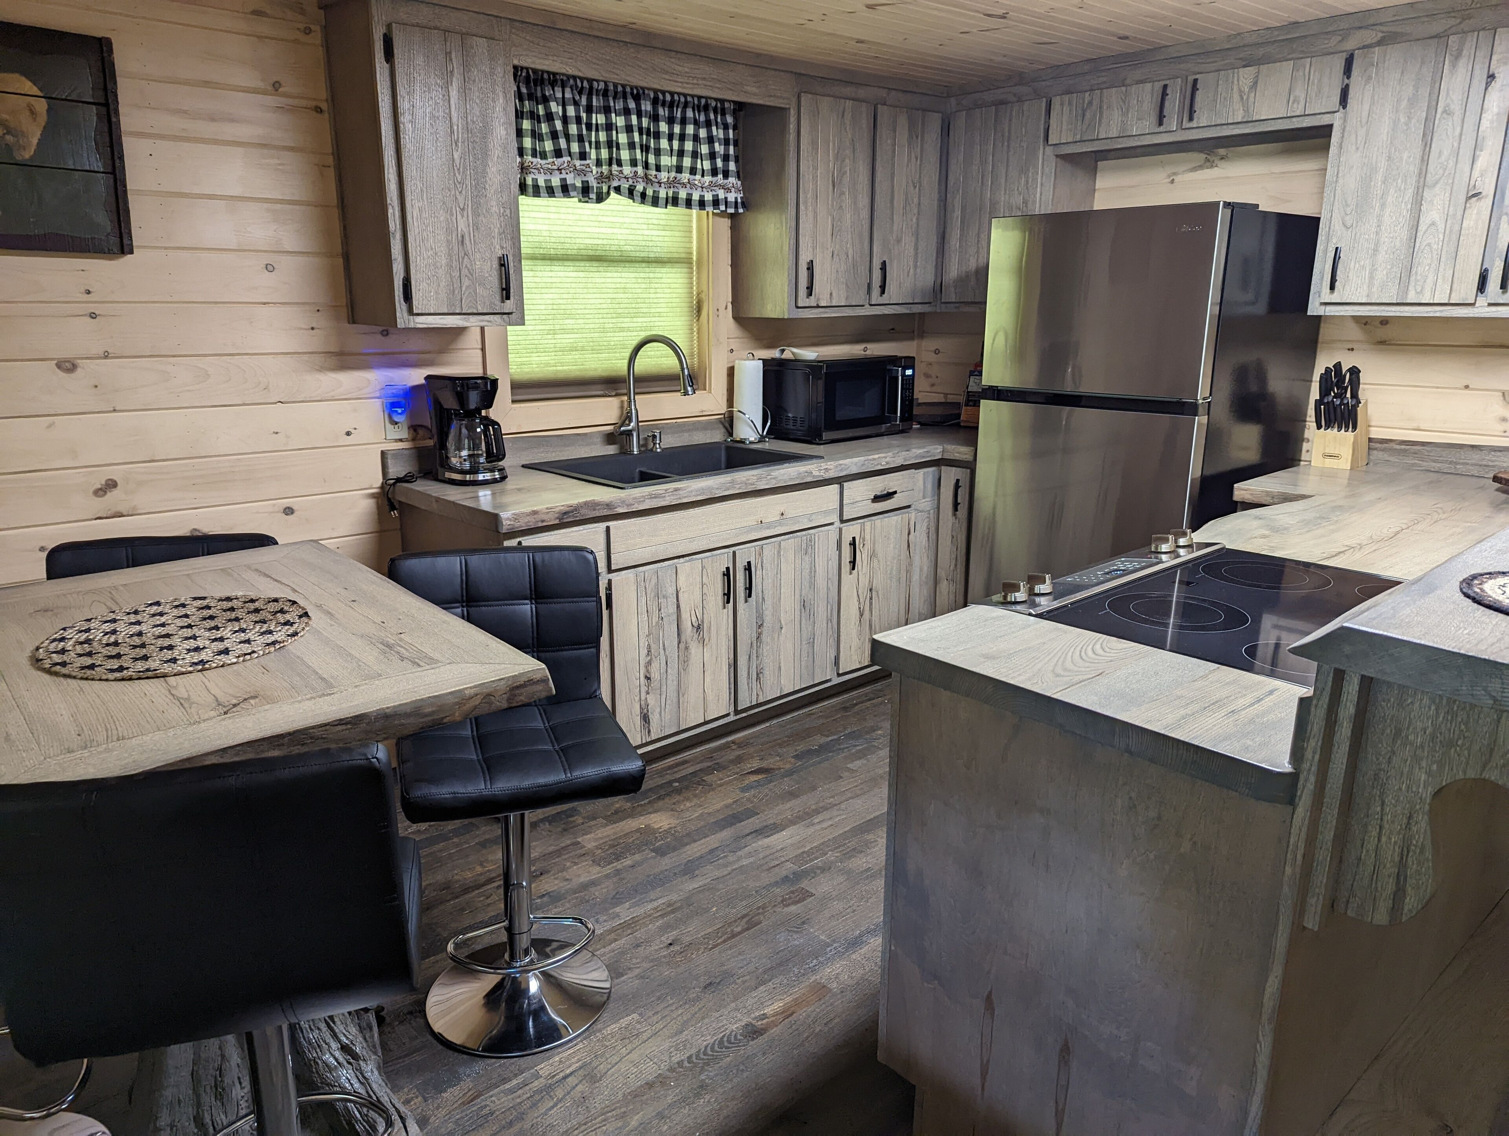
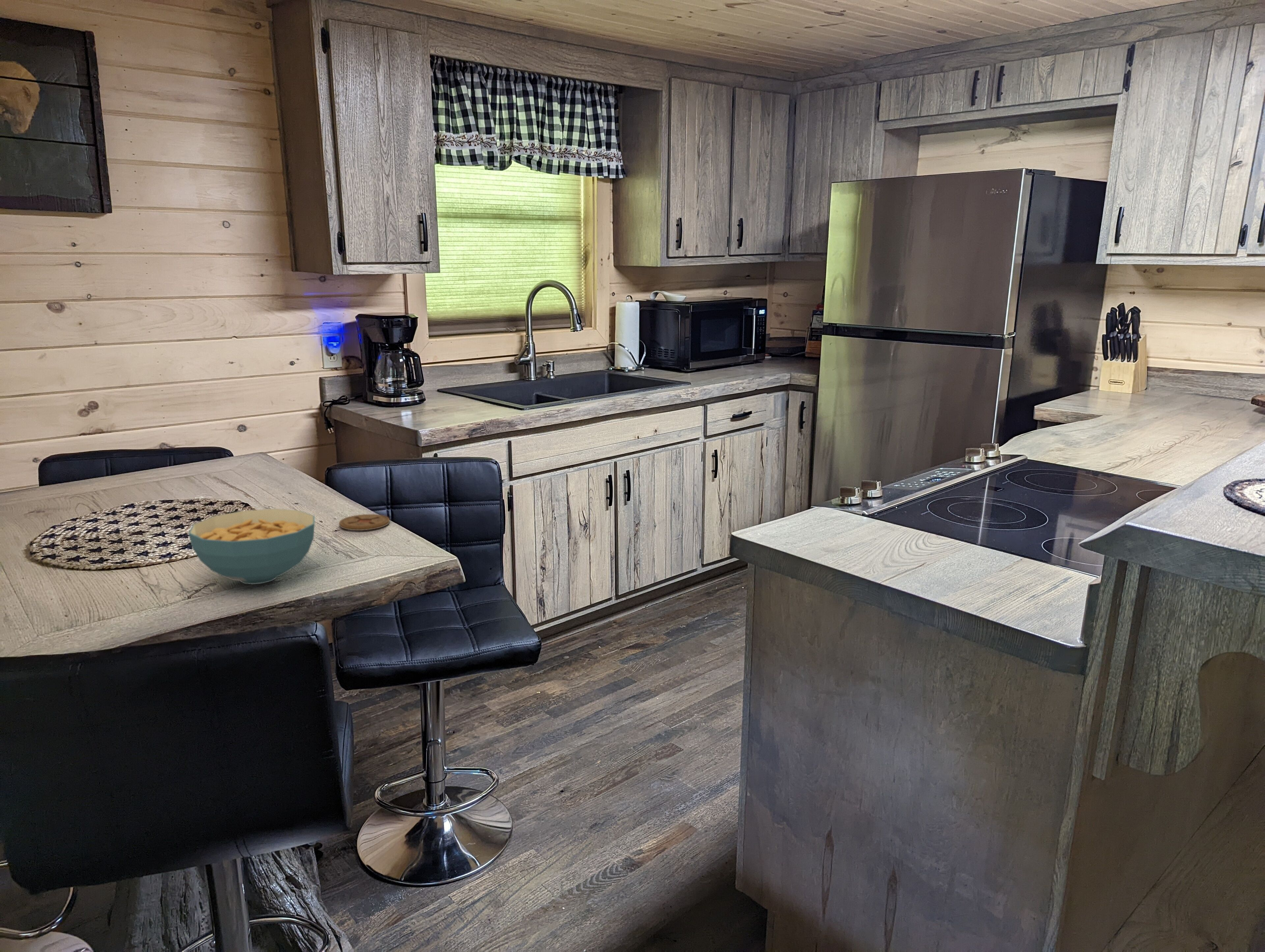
+ cereal bowl (256, 551)
+ coaster (364, 522)
